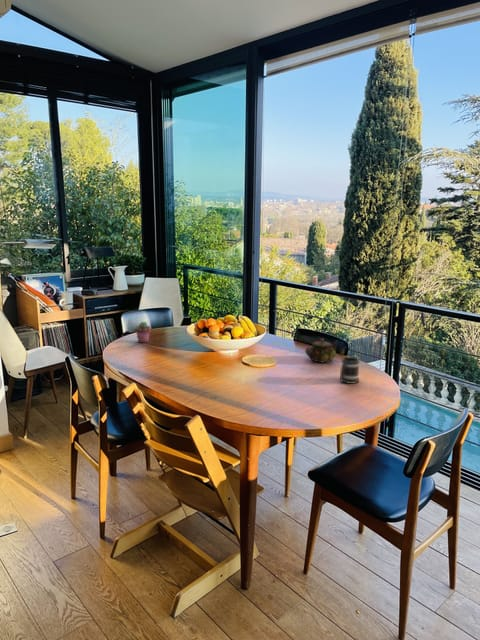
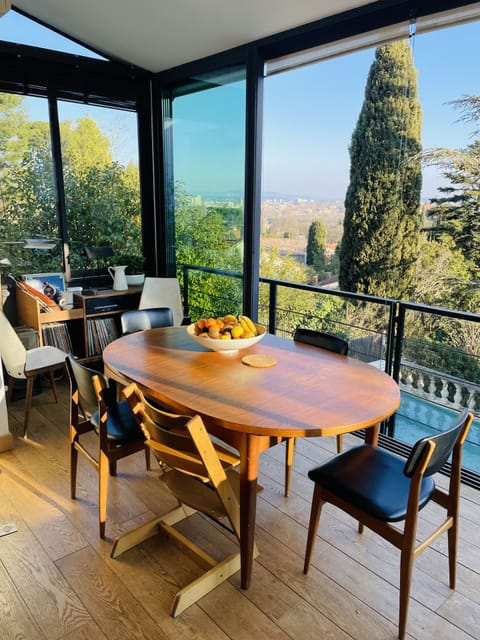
- potted succulent (143, 331)
- mug (348, 370)
- teapot (322, 349)
